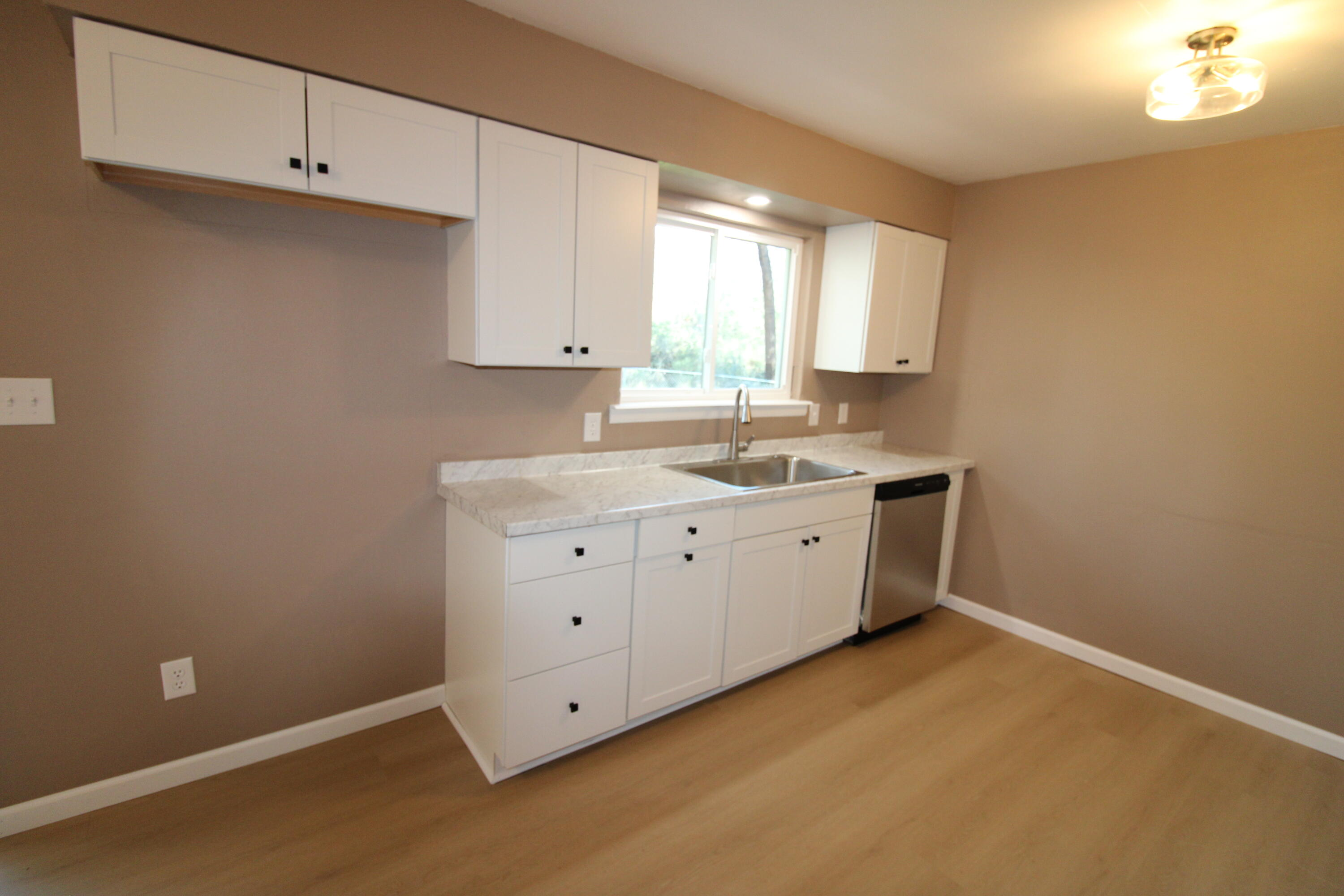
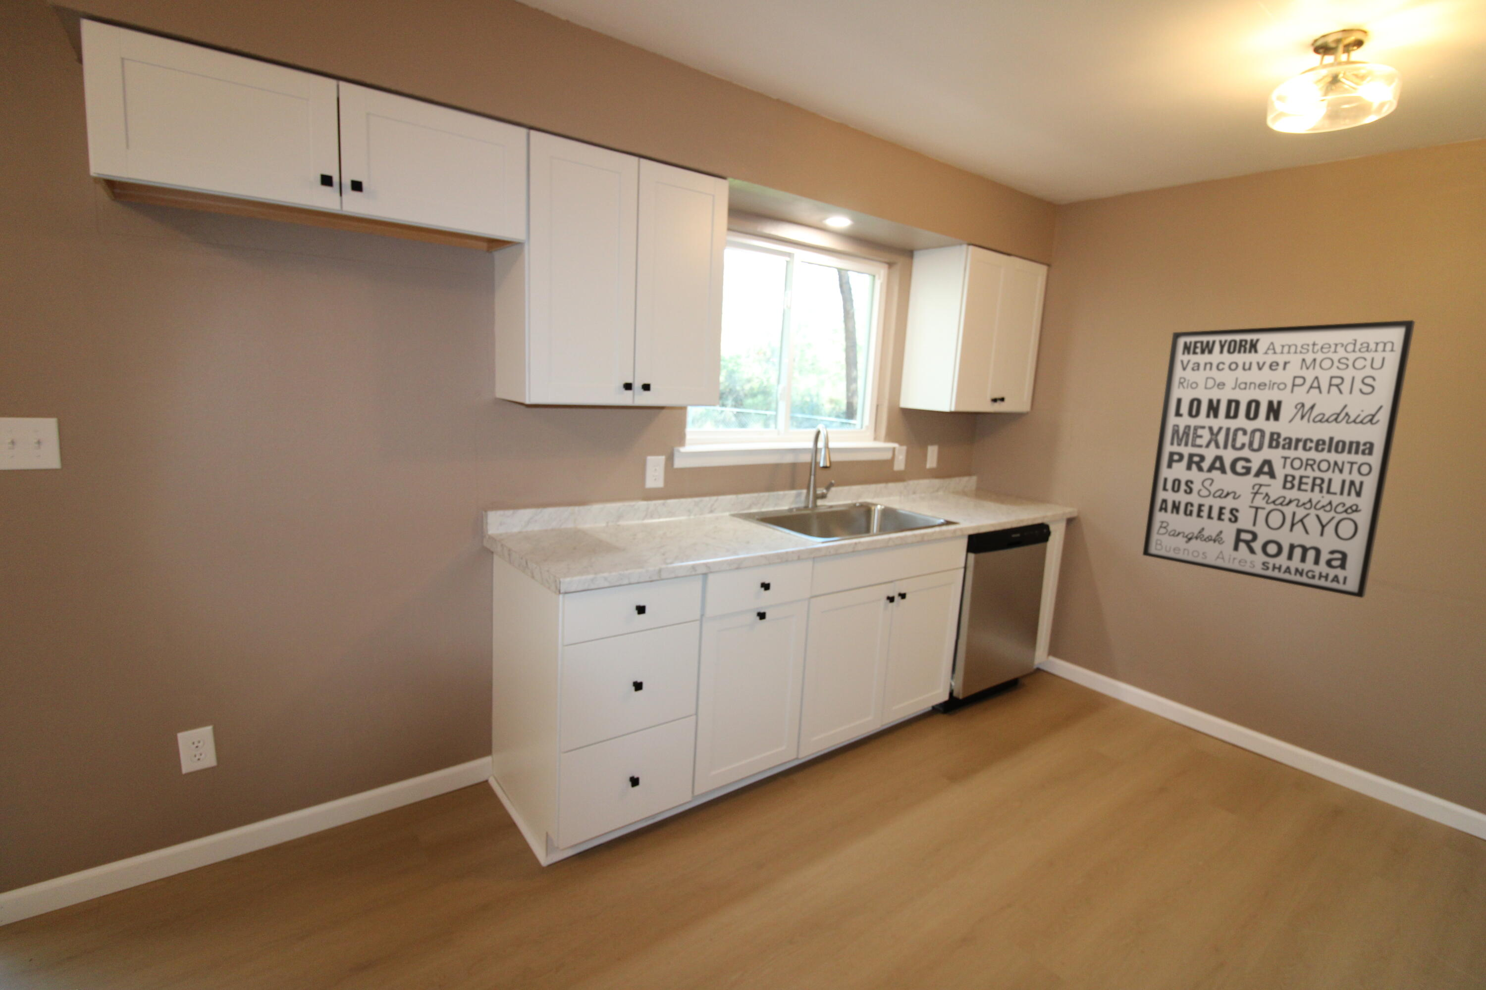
+ wall art (1260, 453)
